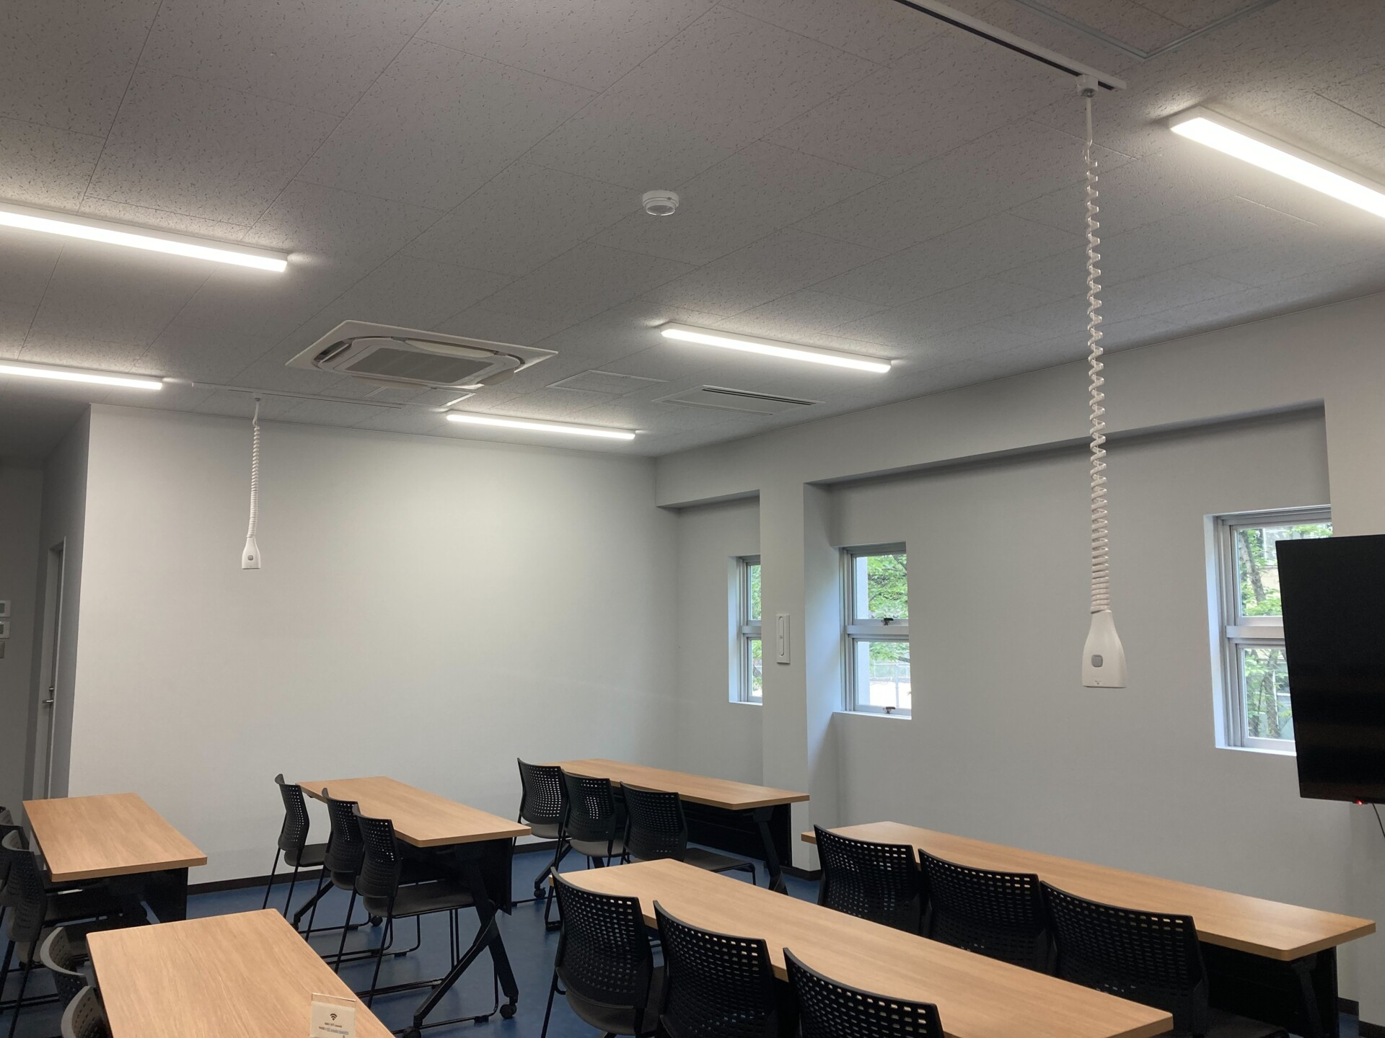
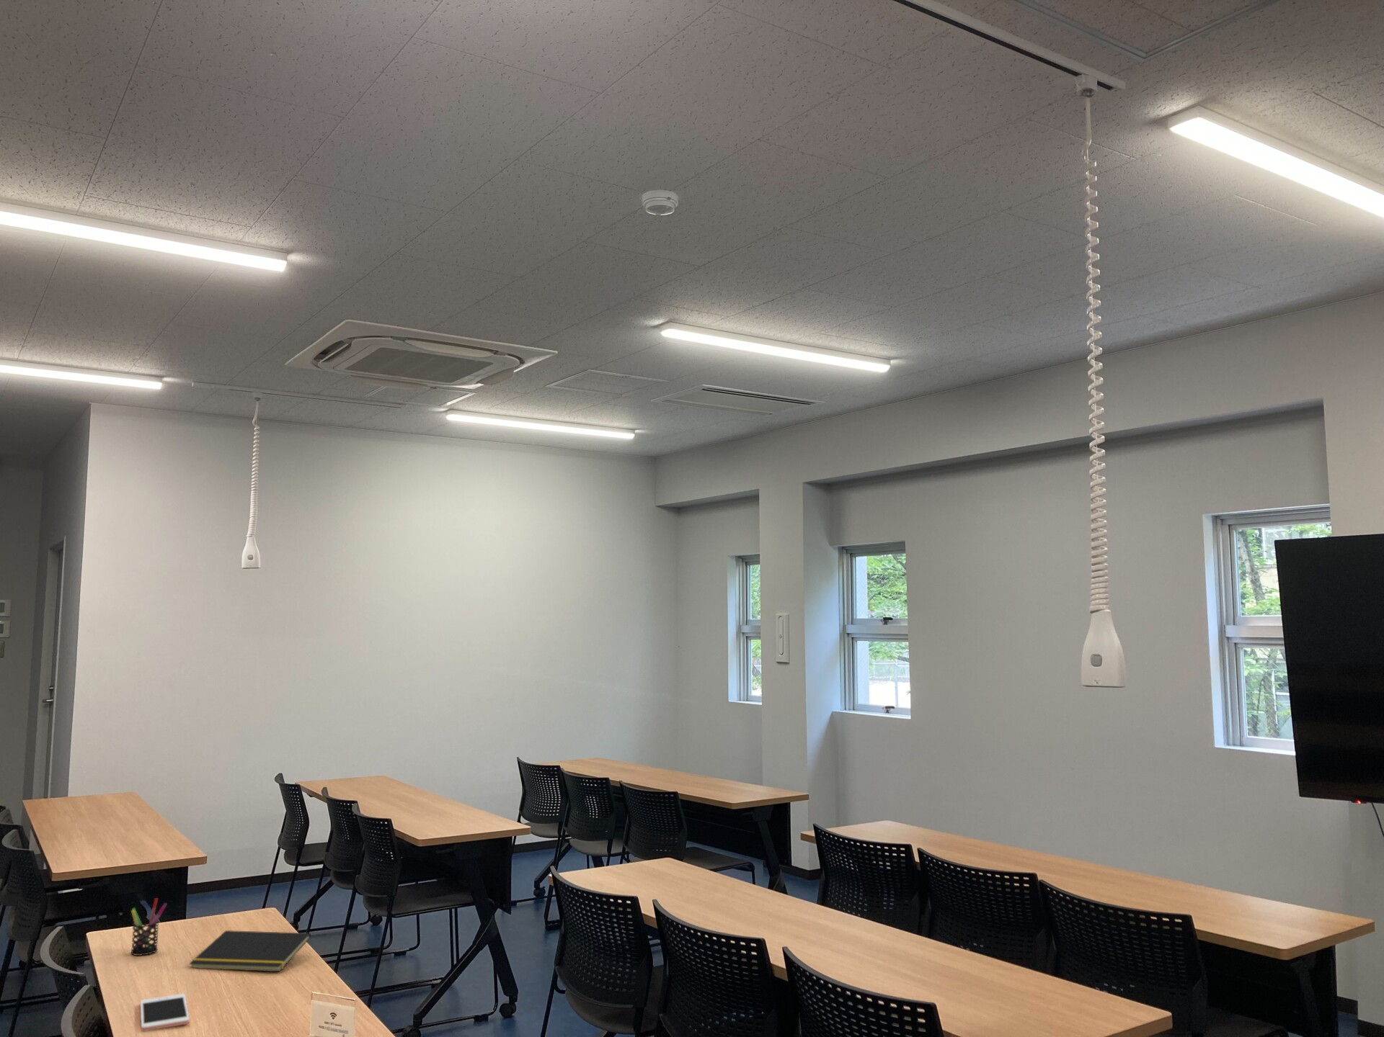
+ pen holder (144, 926)
+ cell phone (163, 1011)
+ notepad (252, 950)
